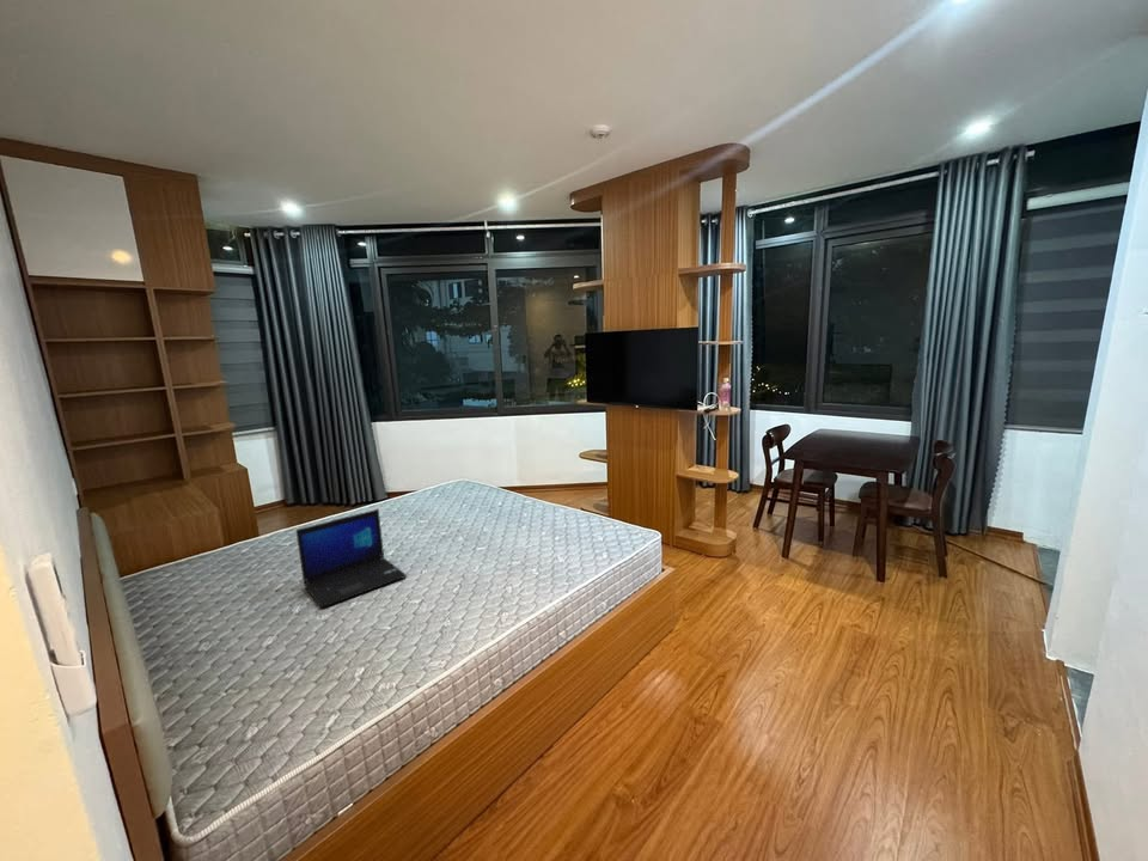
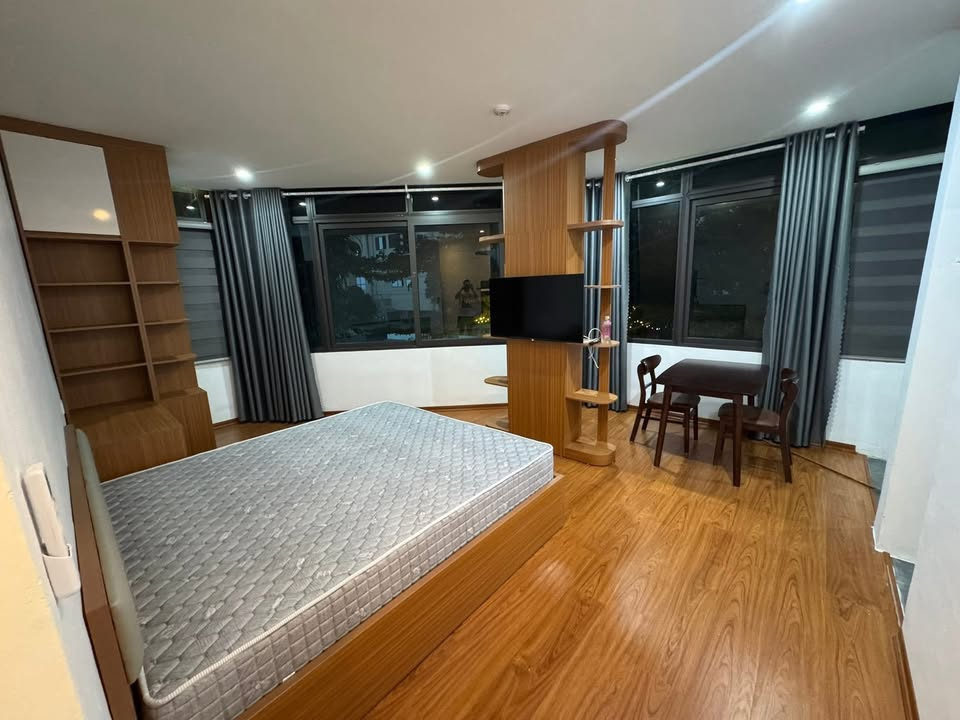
- laptop (352, 554)
